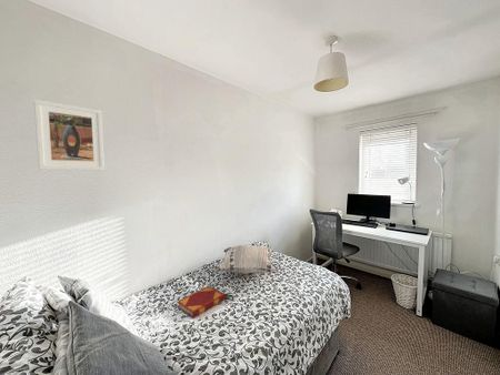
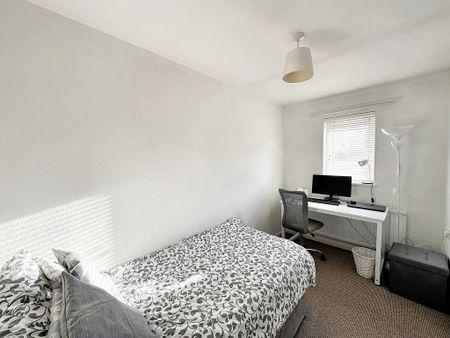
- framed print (72, 138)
- hardback book (201, 300)
- decorative pillow (247, 257)
